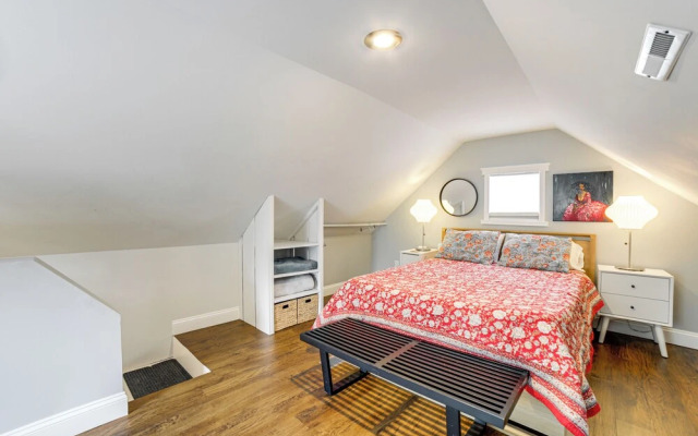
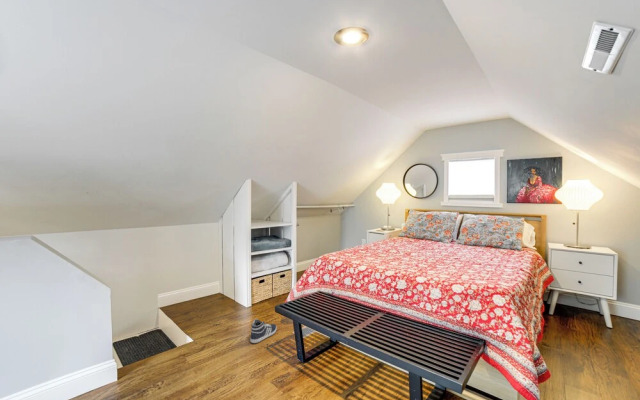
+ sneaker (264, 326)
